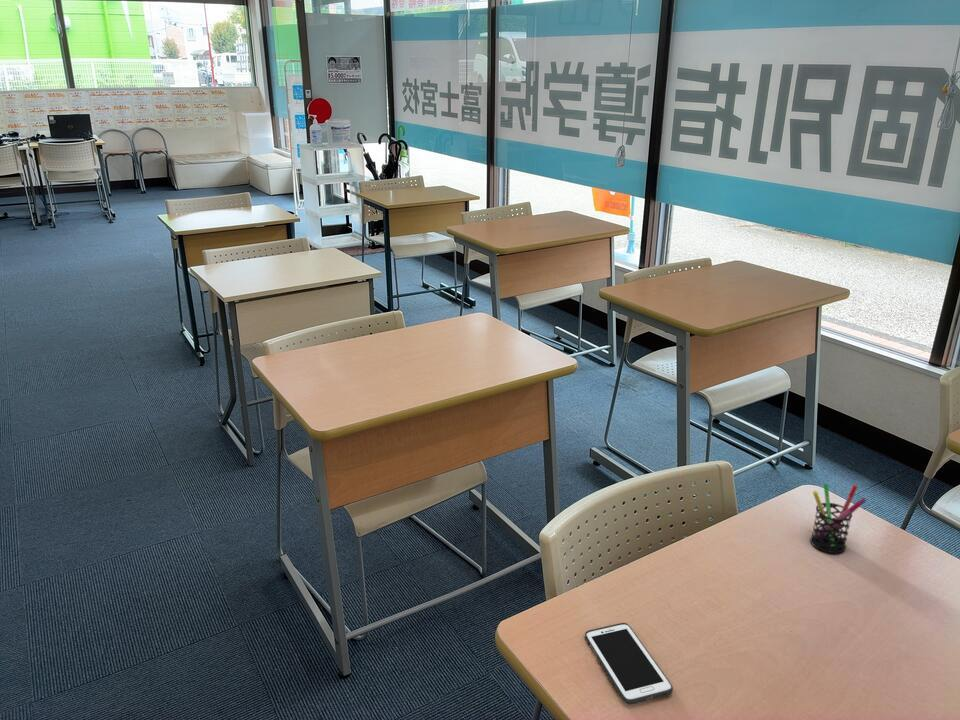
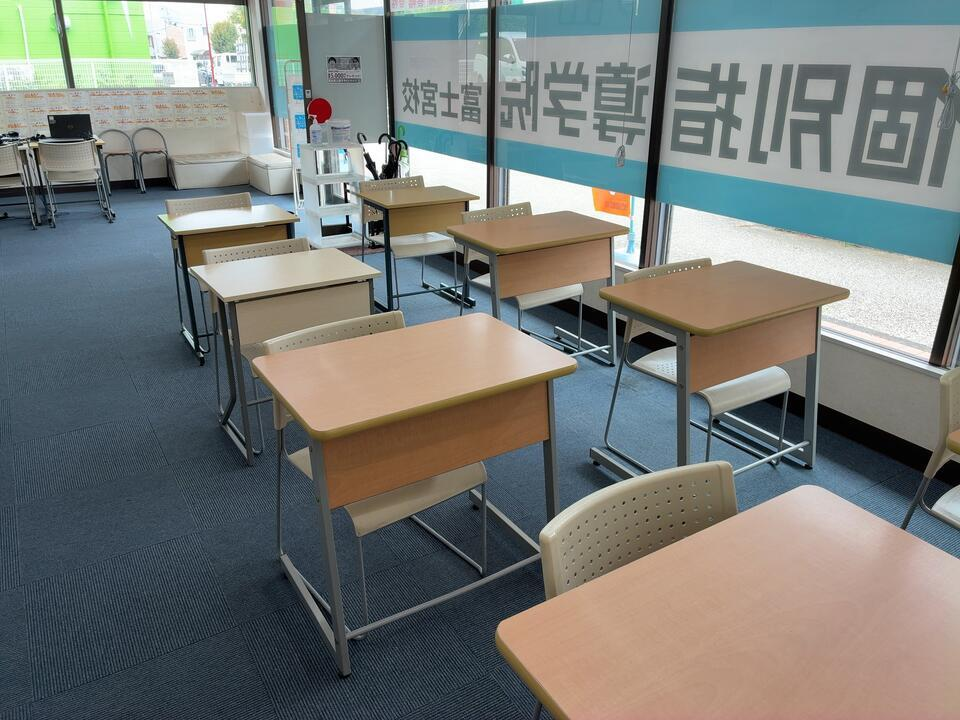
- pen holder (833, 513)
- cell phone (626, 661)
